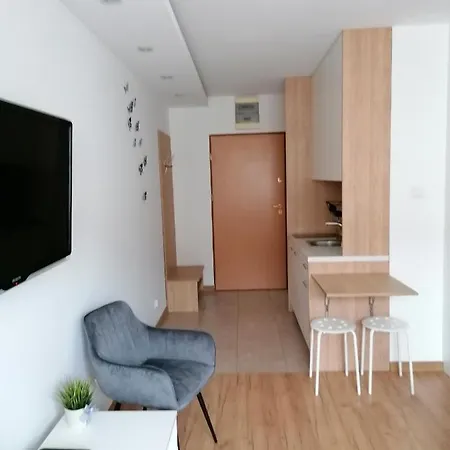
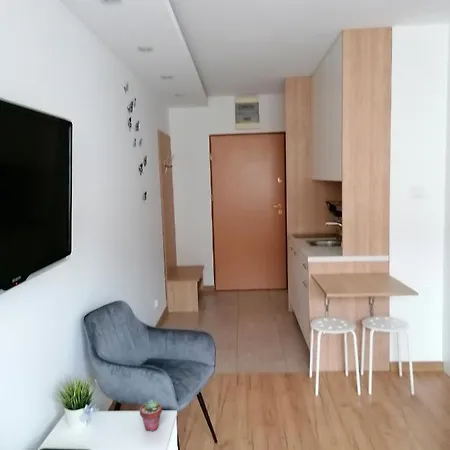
+ potted succulent (151, 413)
